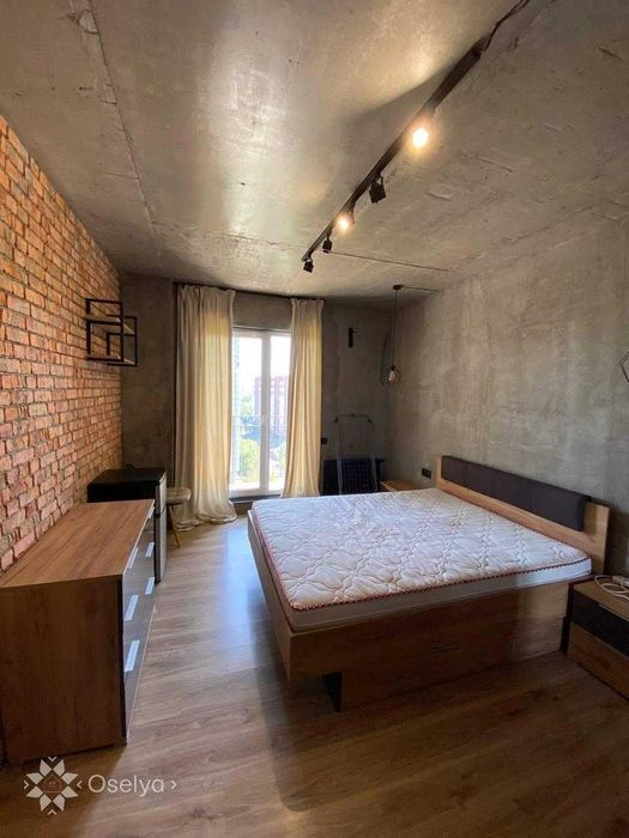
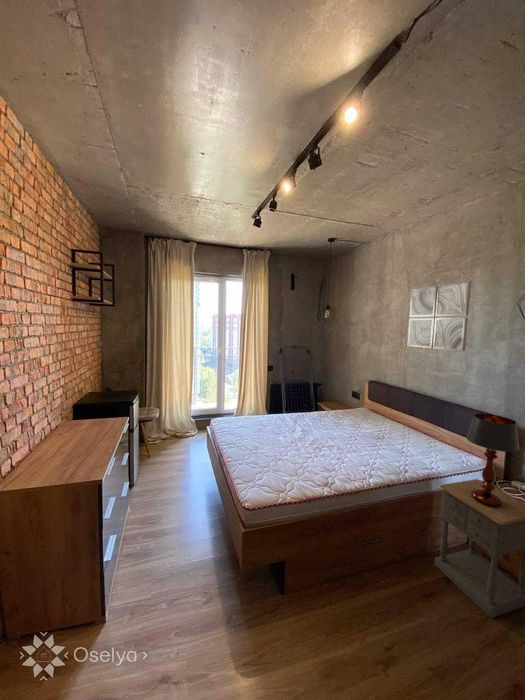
+ nightstand (483, 540)
+ wall art (435, 318)
+ table lamp (490, 459)
